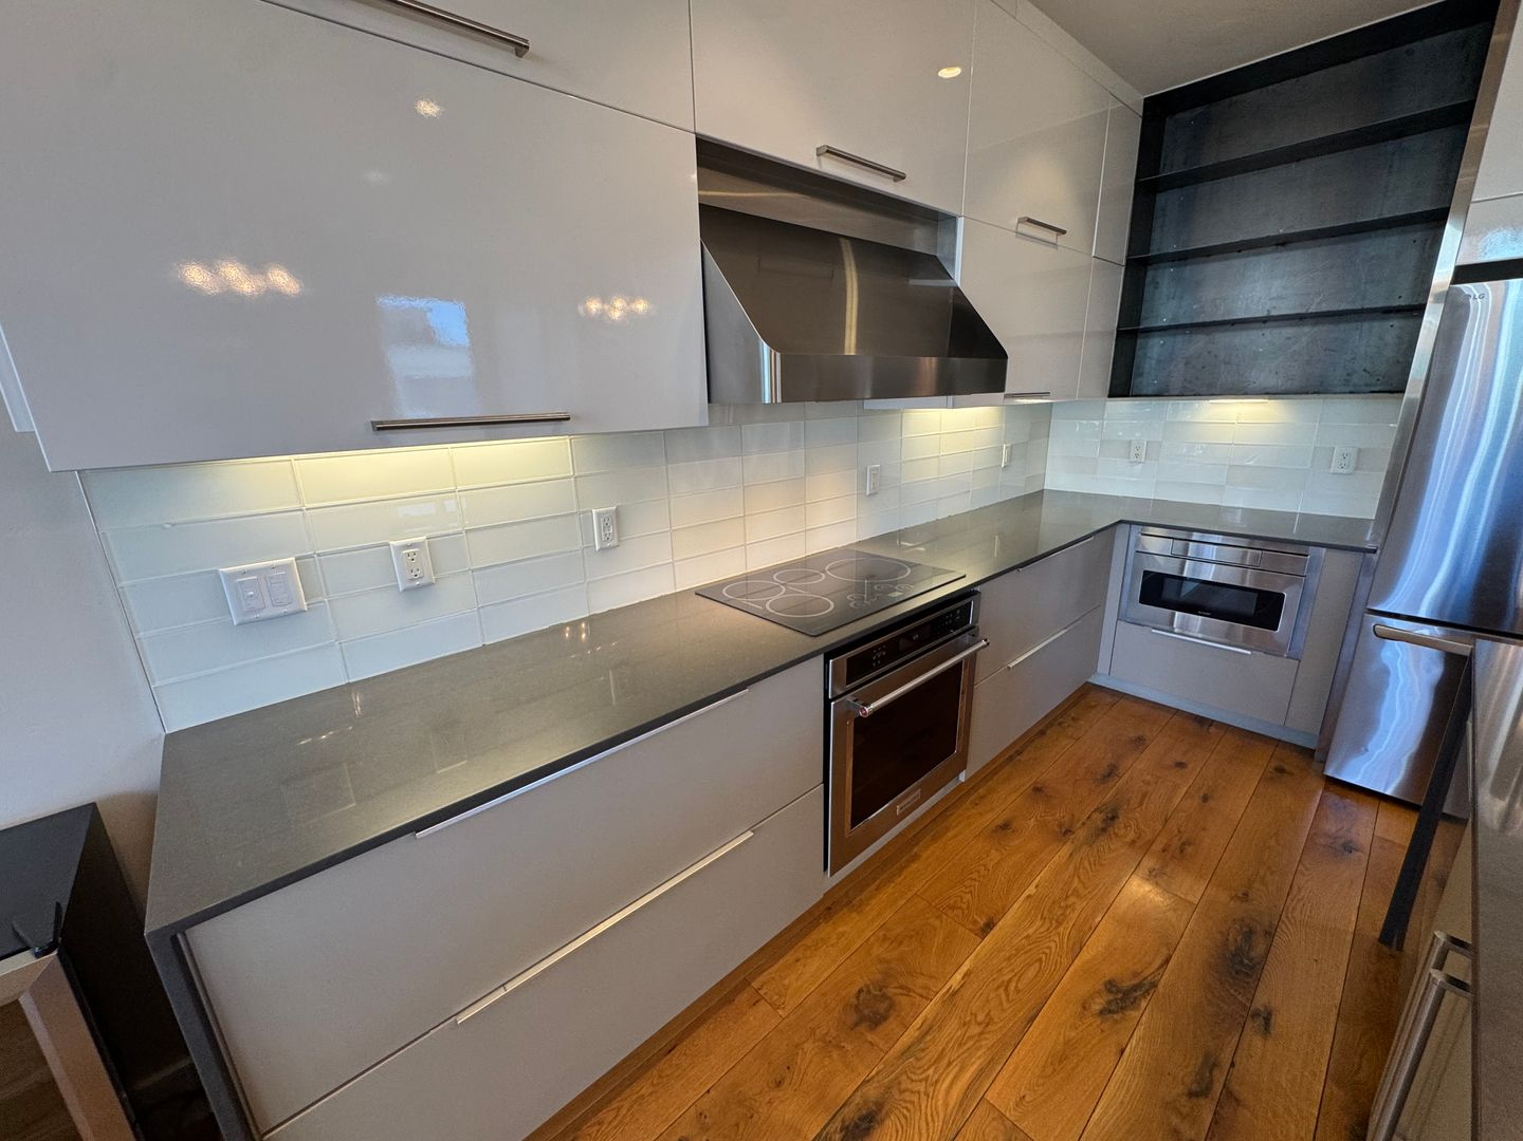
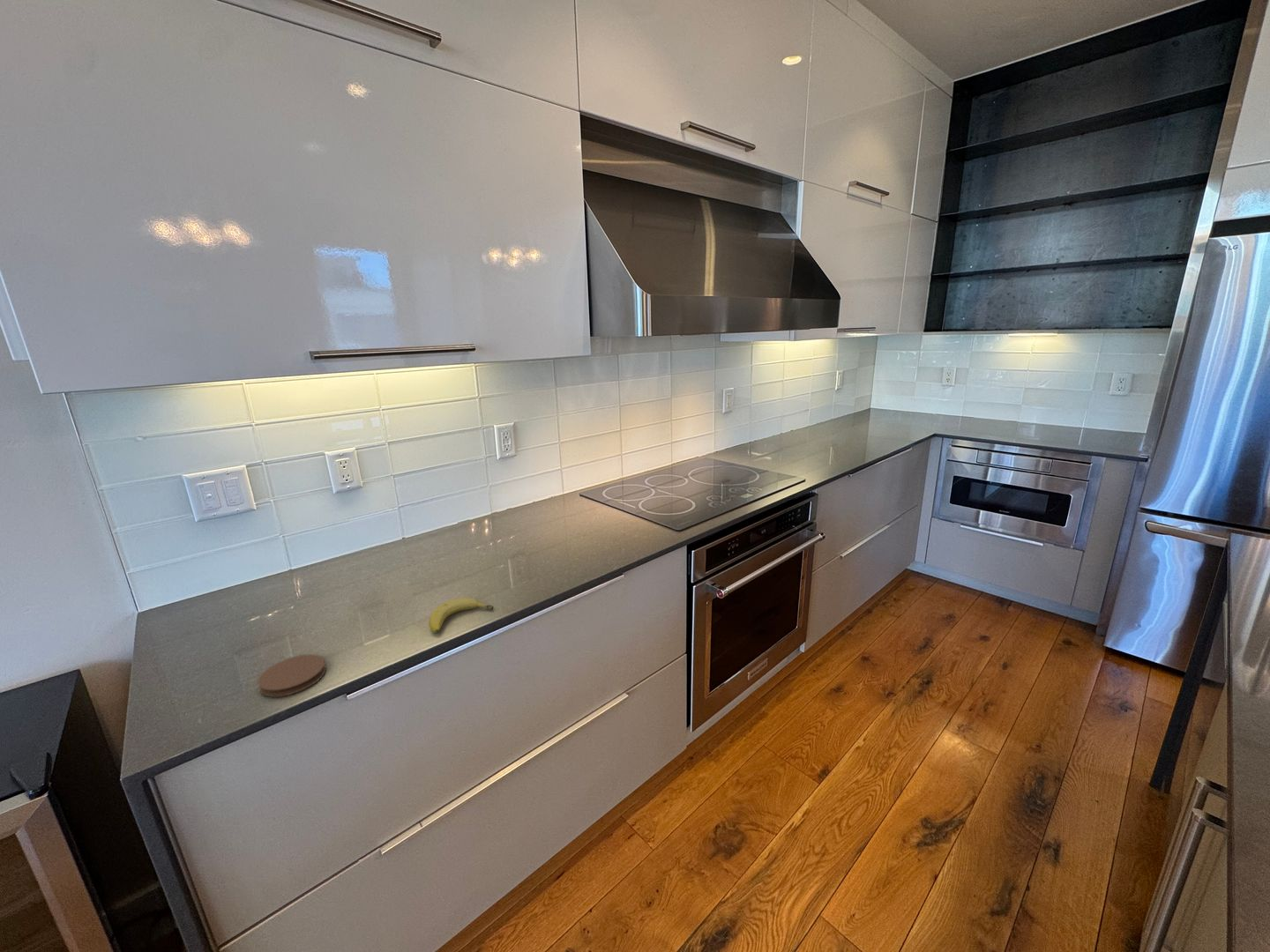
+ coaster (293, 674)
+ fruit (457, 611)
